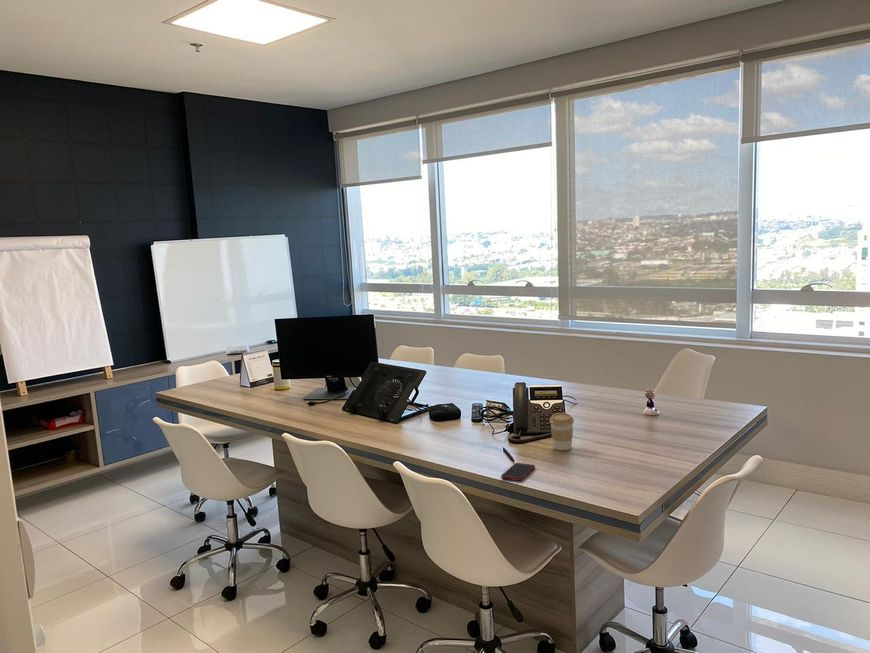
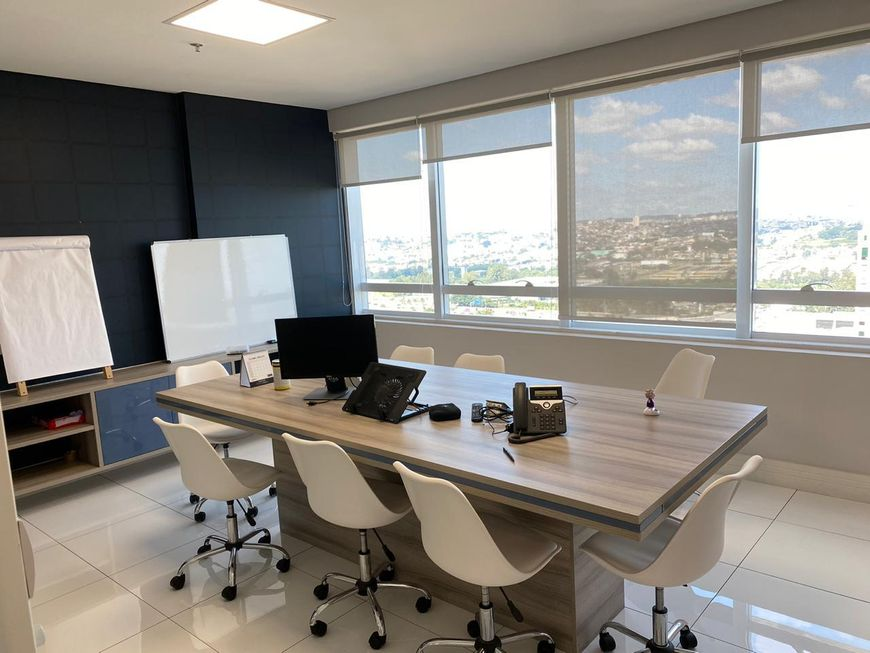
- cell phone (518, 471)
- coffee cup (562, 431)
